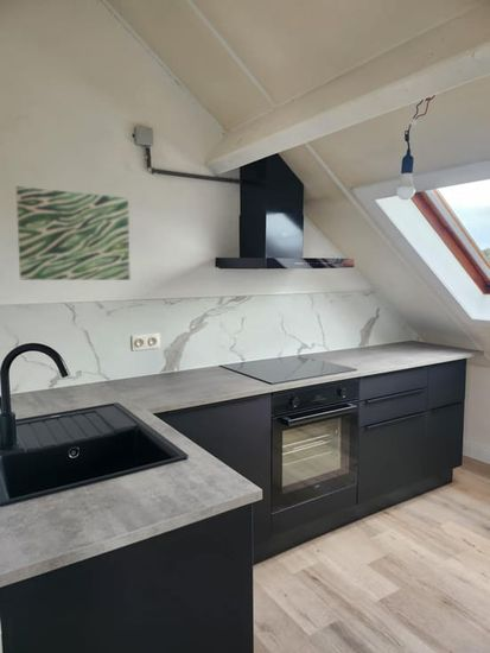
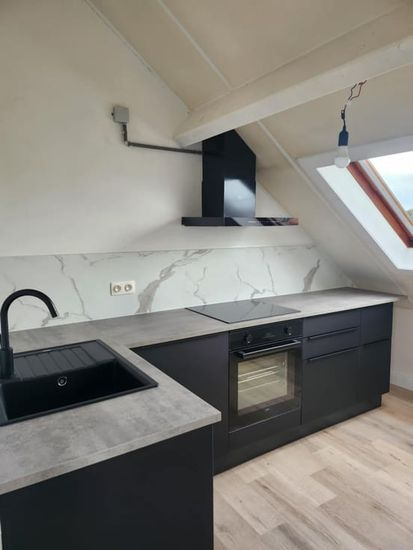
- wall art (76, 236)
